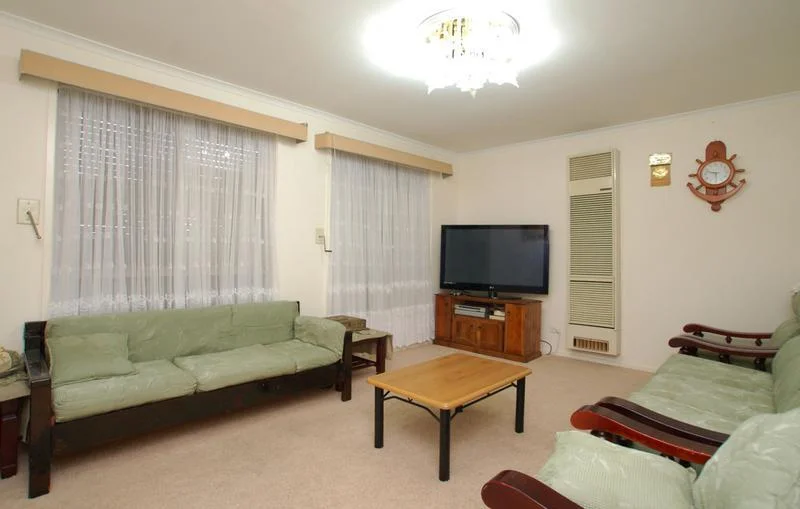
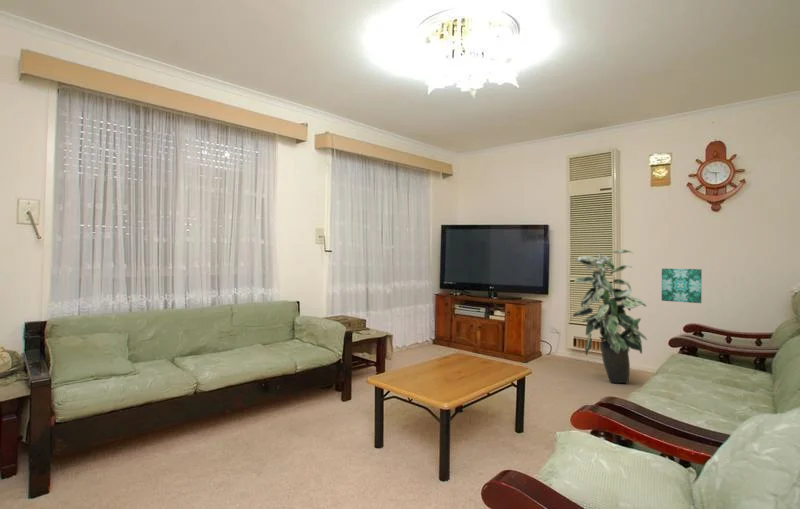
+ wall art (681, 285)
+ indoor plant (611, 315)
